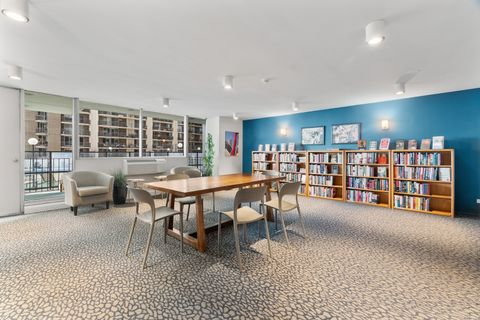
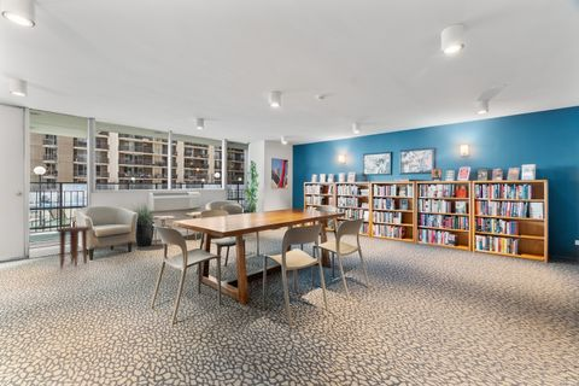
+ side table (74, 246)
